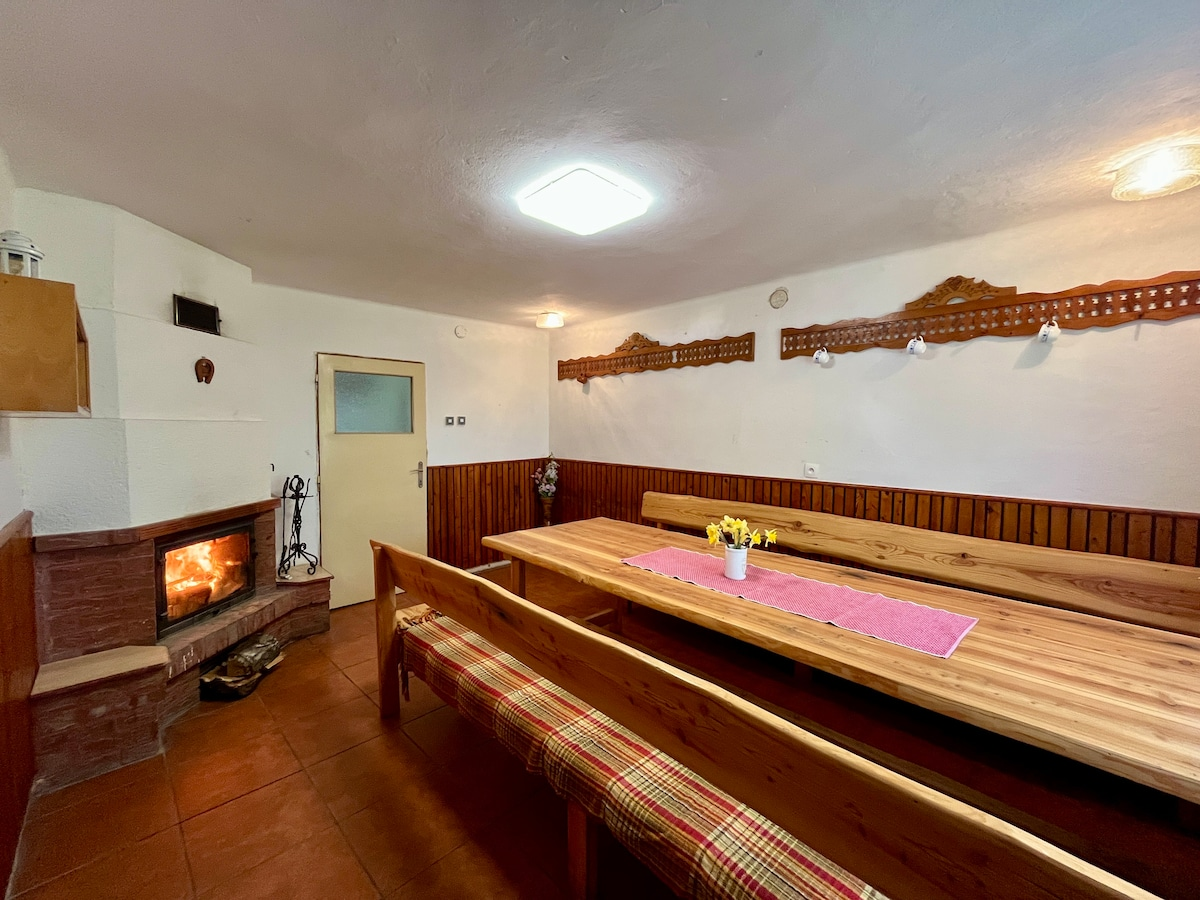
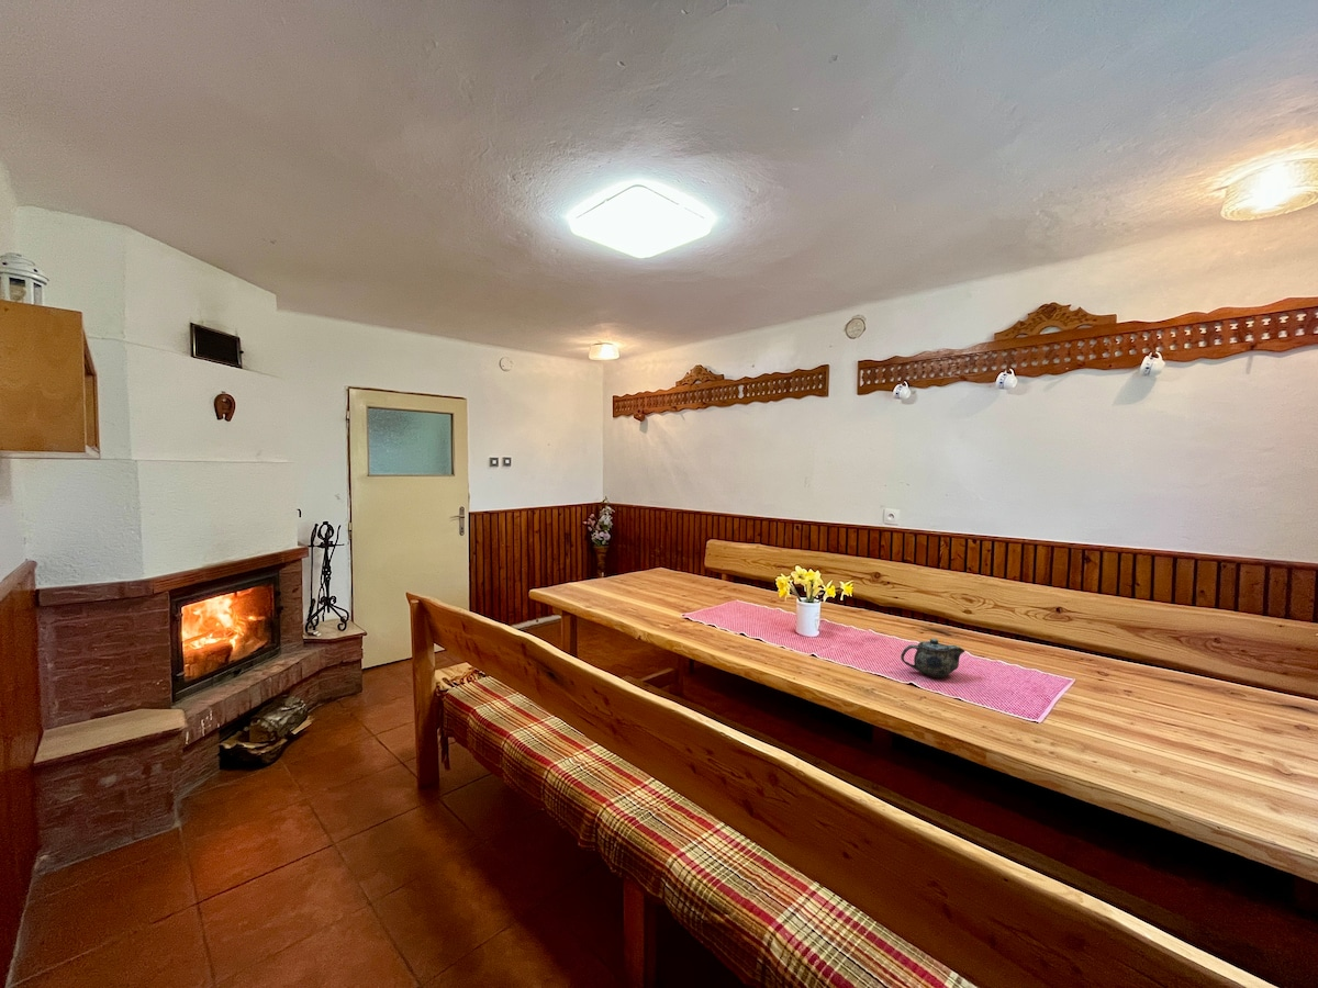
+ chinaware (931, 655)
